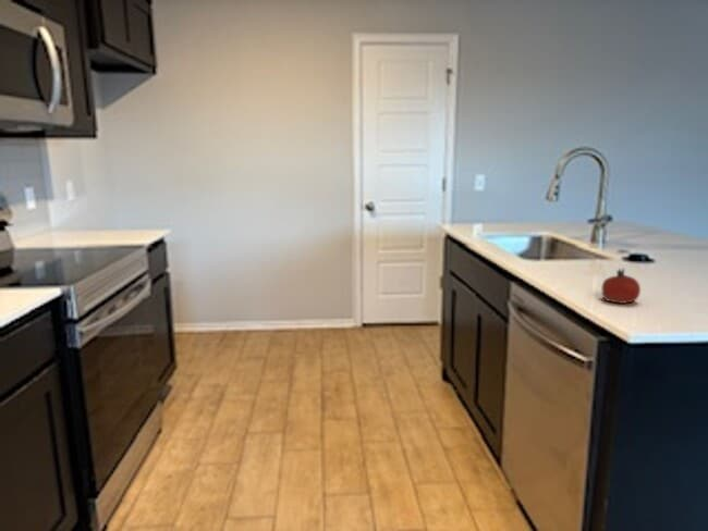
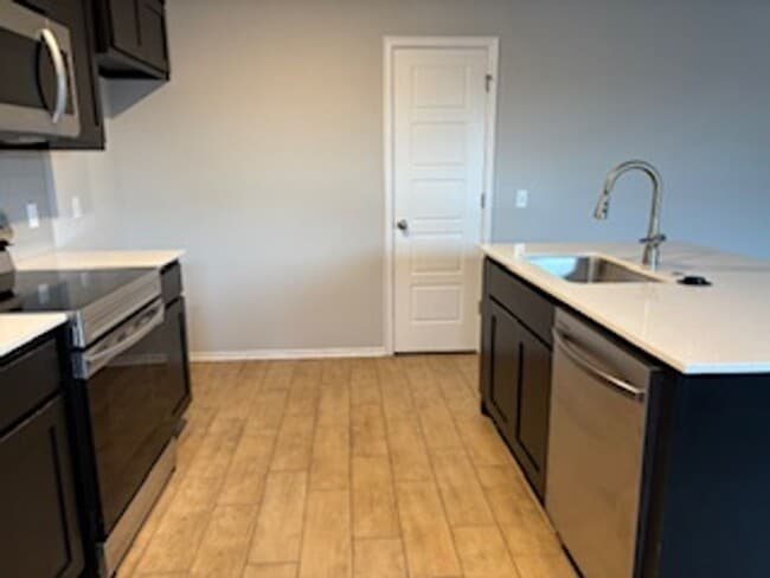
- fruit (620, 284)
